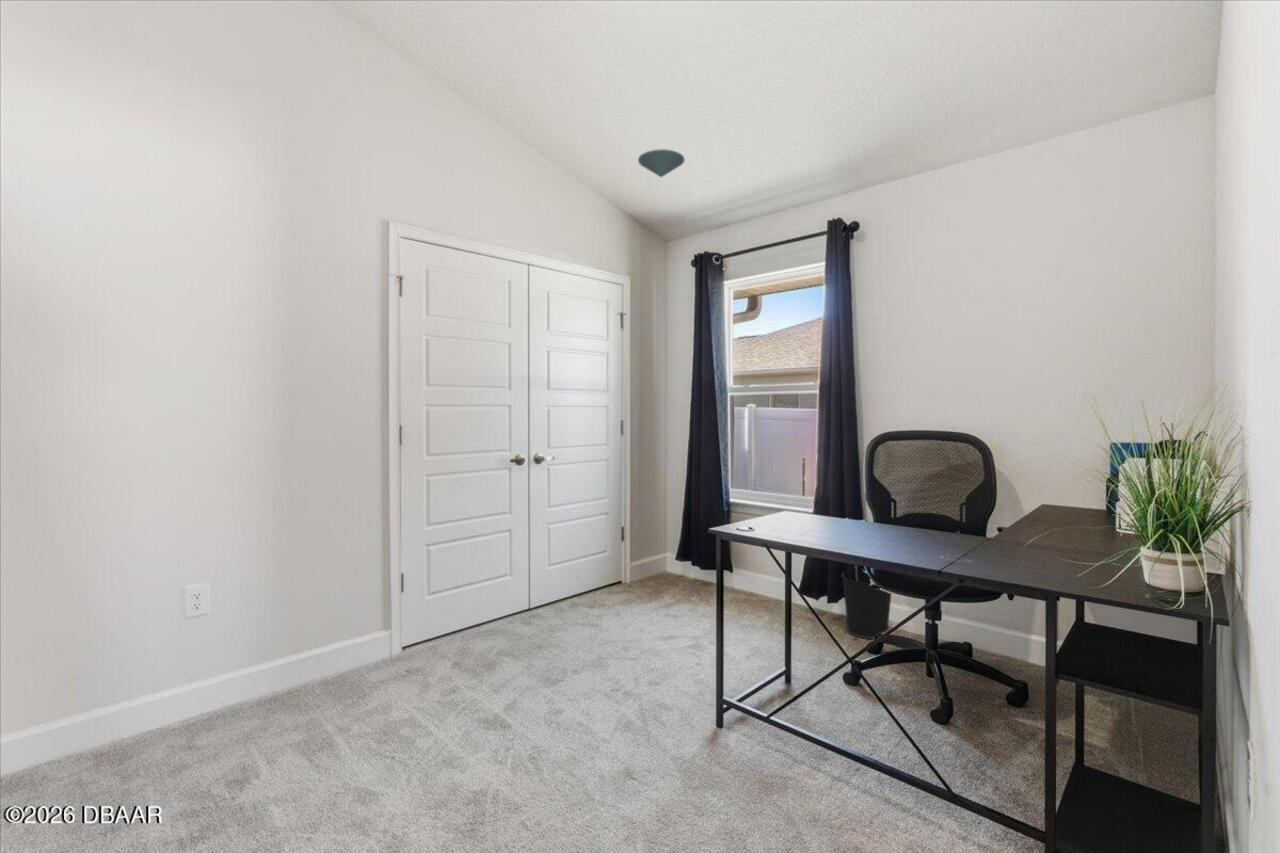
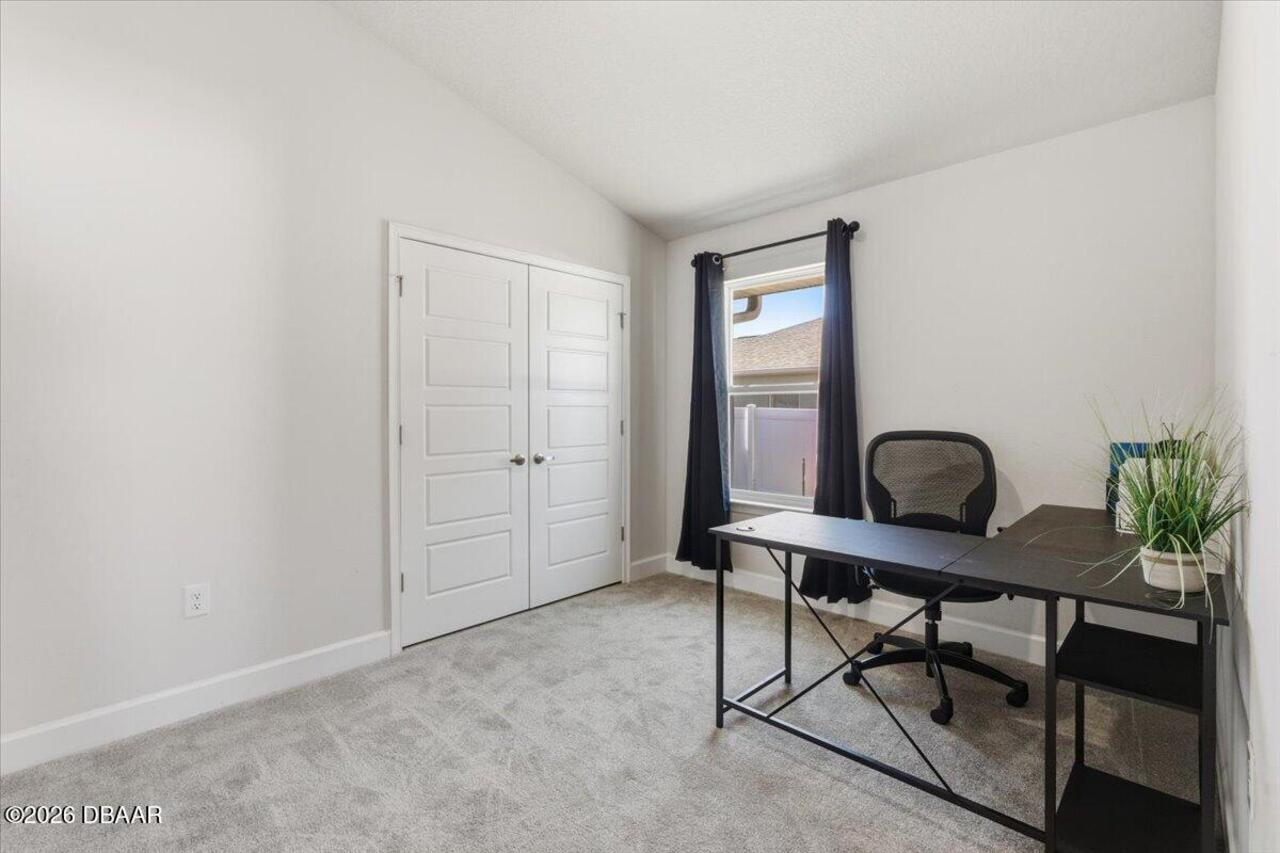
- wastebasket (867, 604)
- ceiling light fixture (661, 168)
